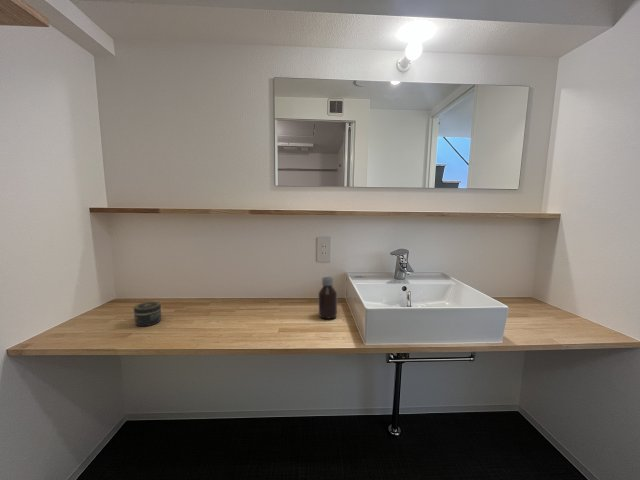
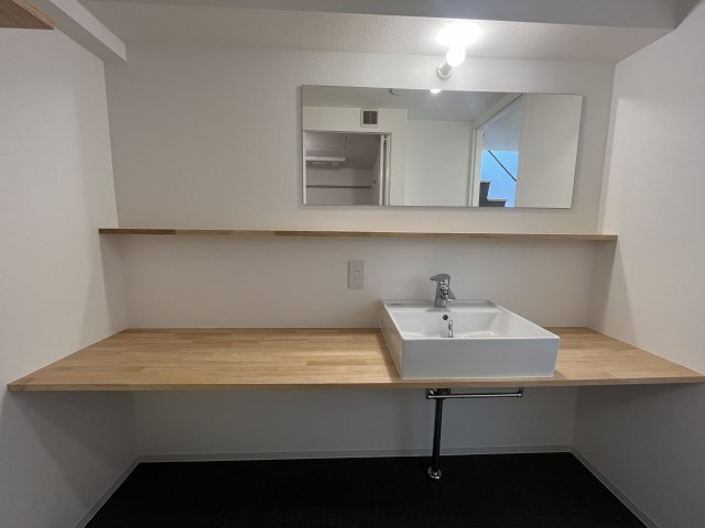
- bottle (327, 297)
- jar (147, 313)
